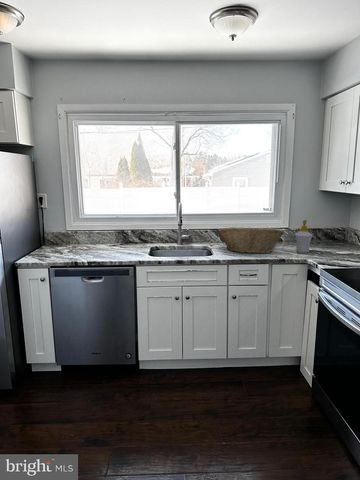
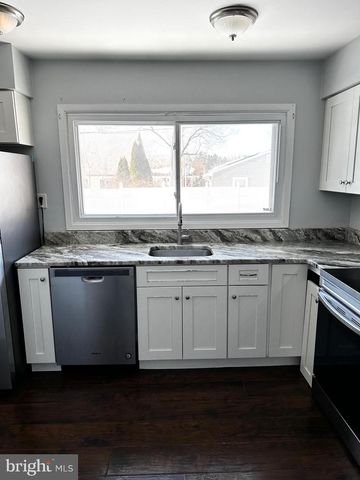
- fruit basket (250, 237)
- soap bottle (303, 236)
